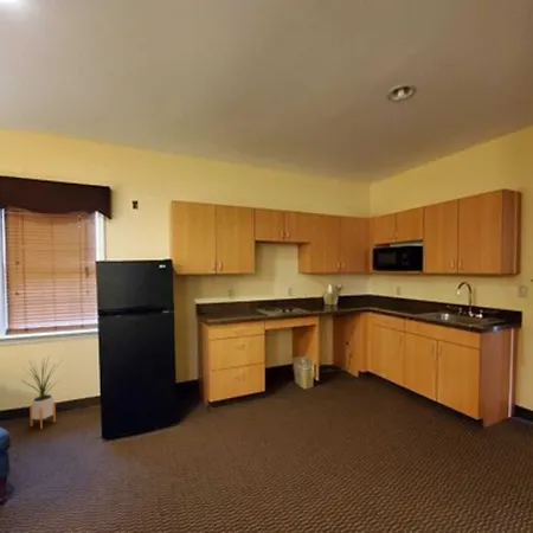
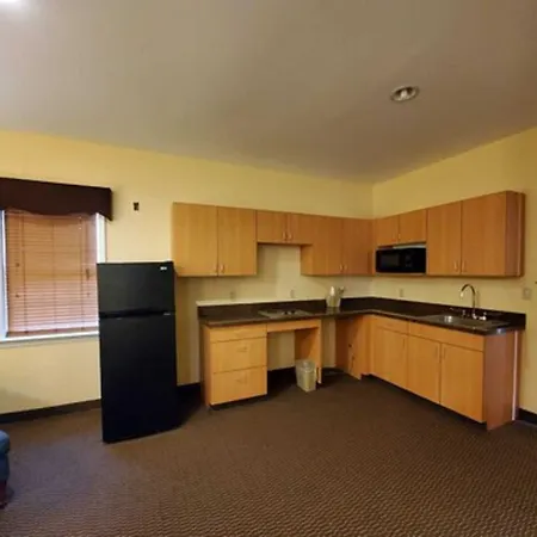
- house plant (43, 388)
